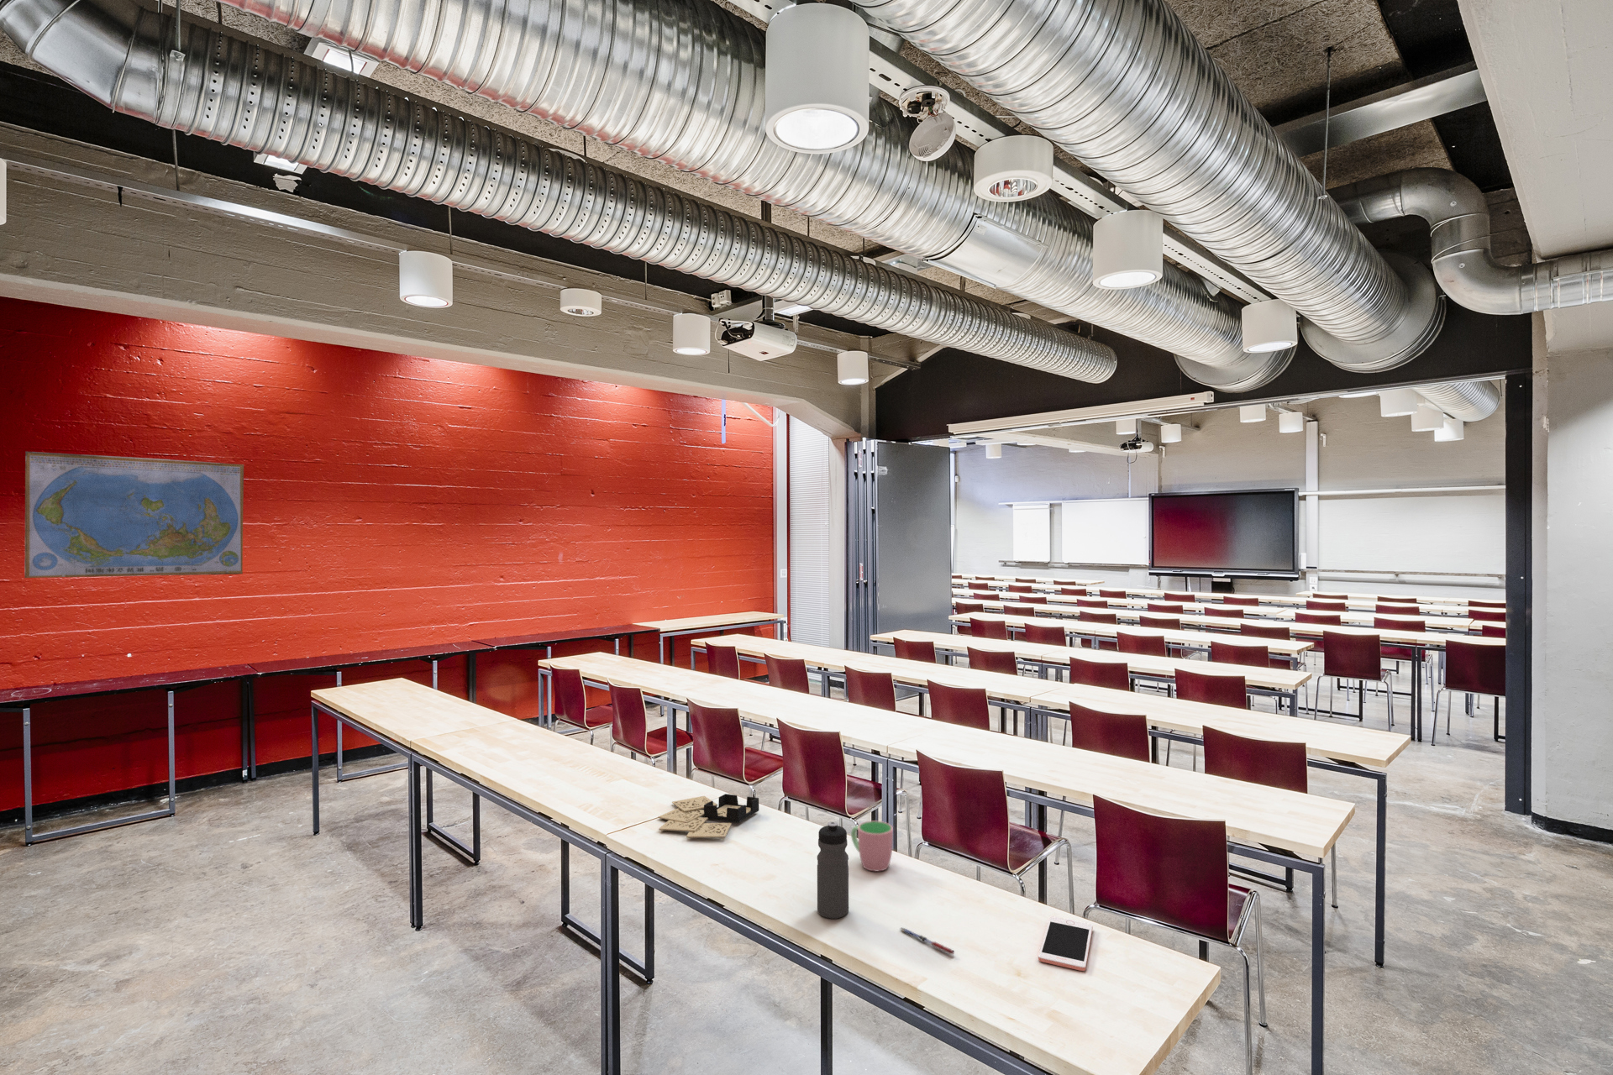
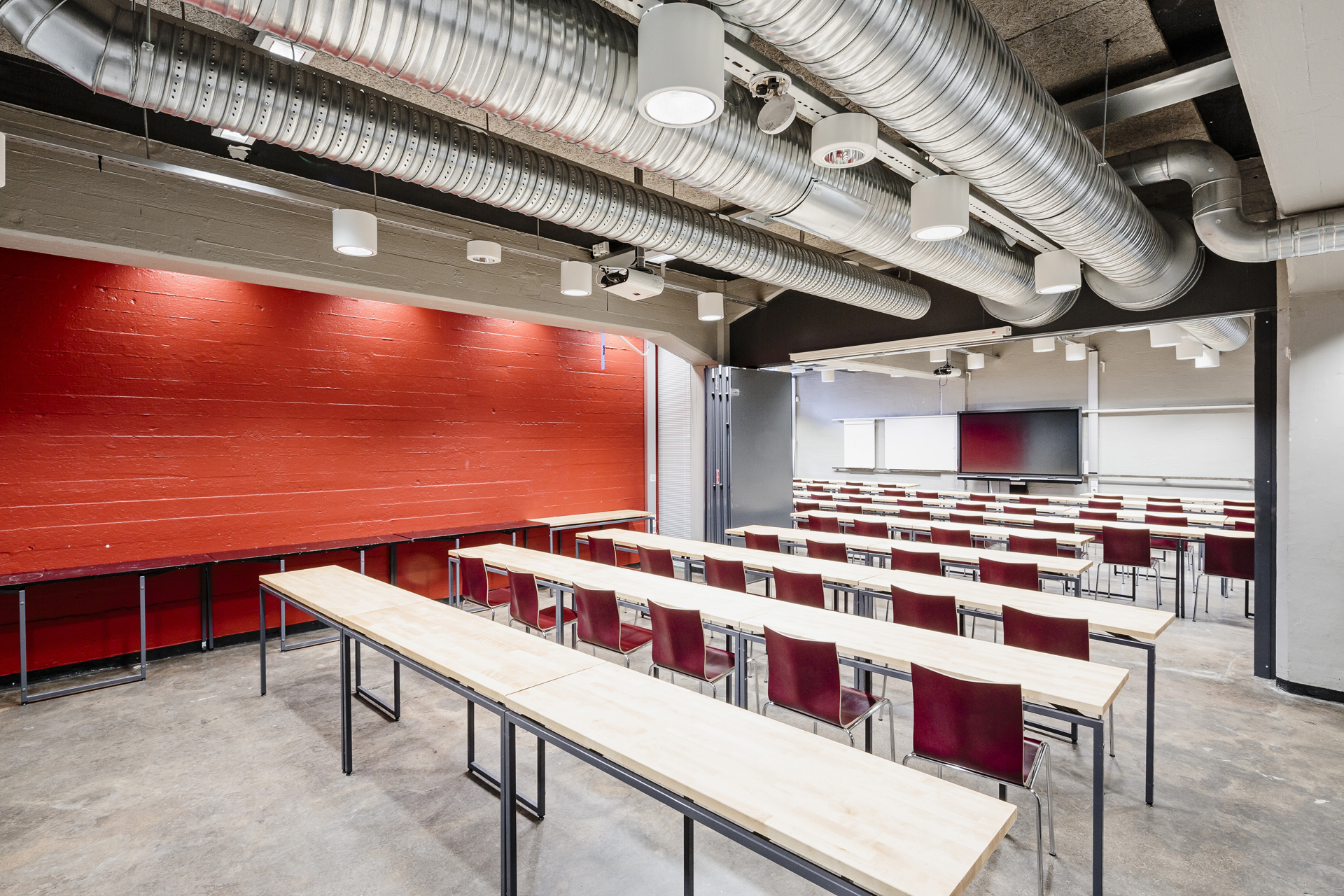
- cup (870, 845)
- pen (925, 939)
- water bottle (833, 866)
- desk organizer (707, 811)
- cell phone (1066, 942)
- world map (143, 516)
